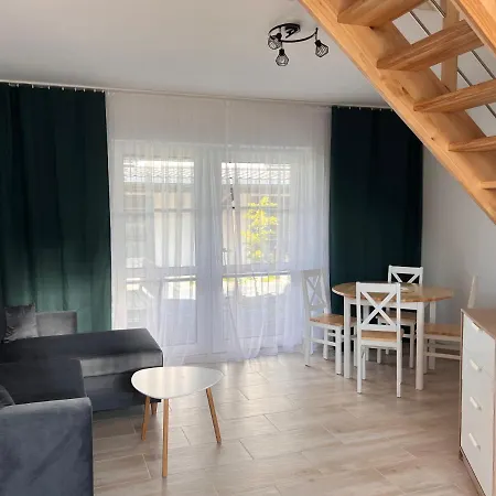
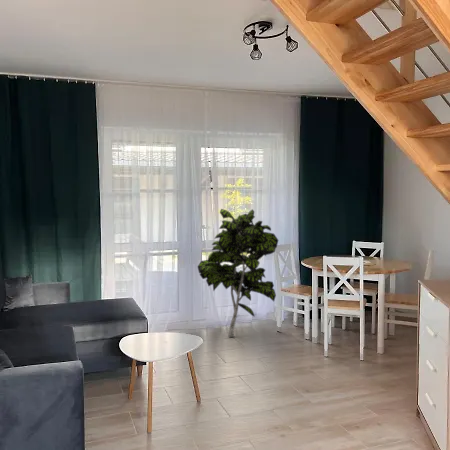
+ indoor plant (235, 271)
